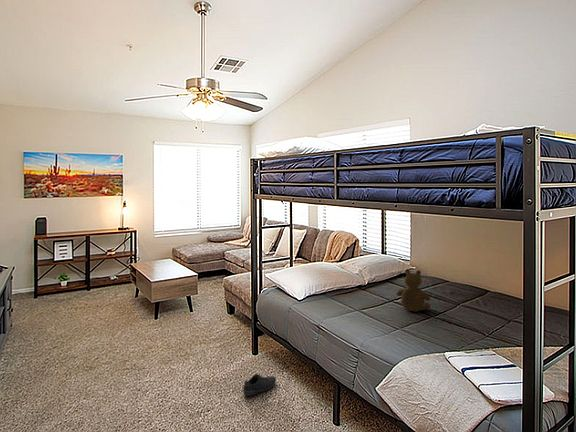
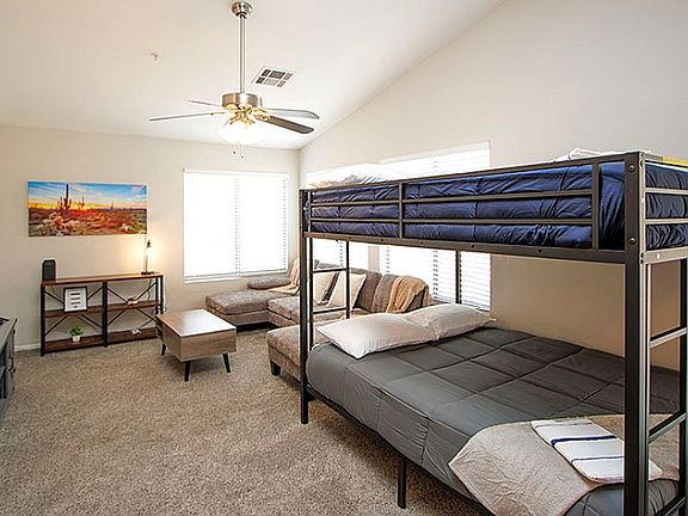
- teddy bear (415, 289)
- shoe (260, 381)
